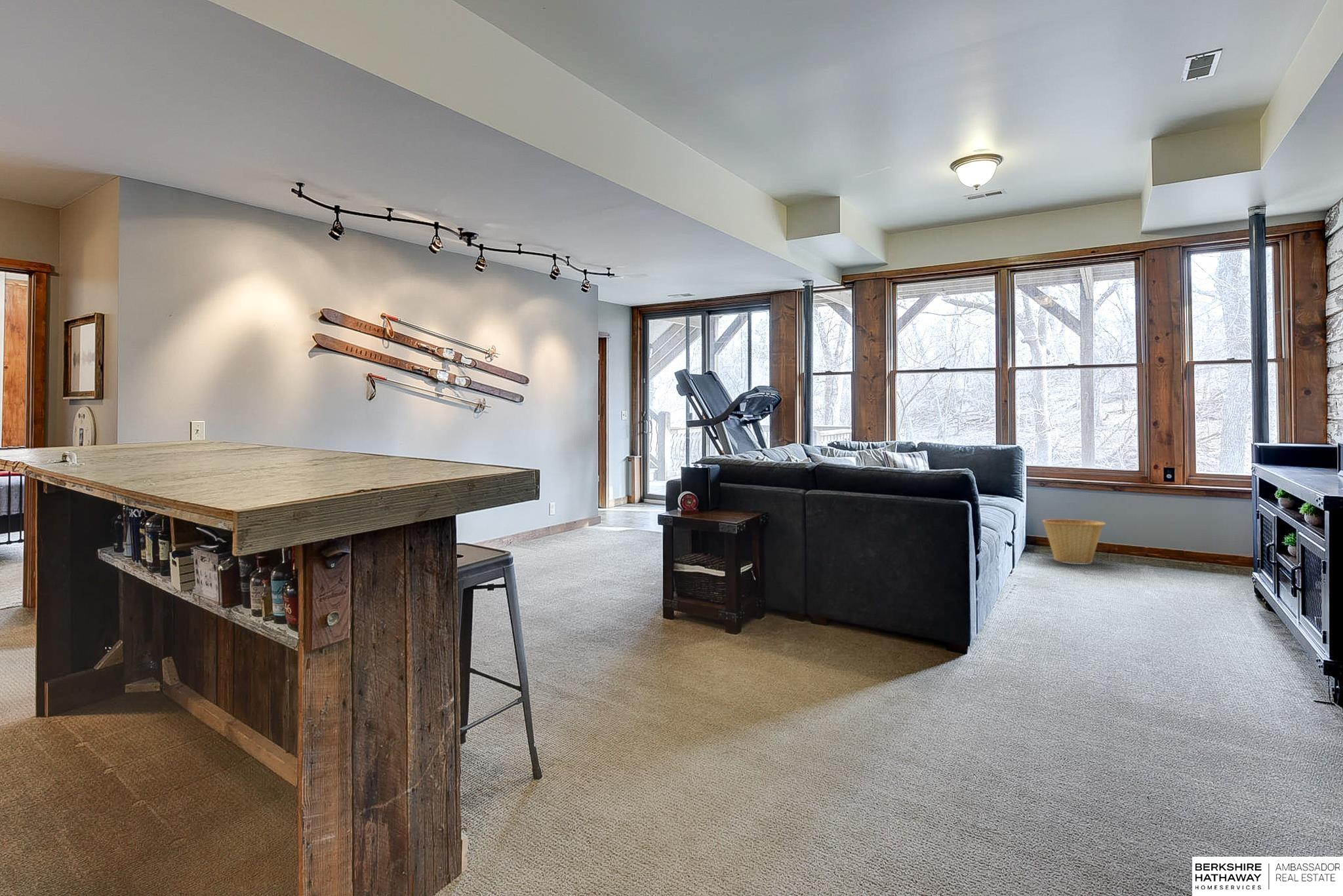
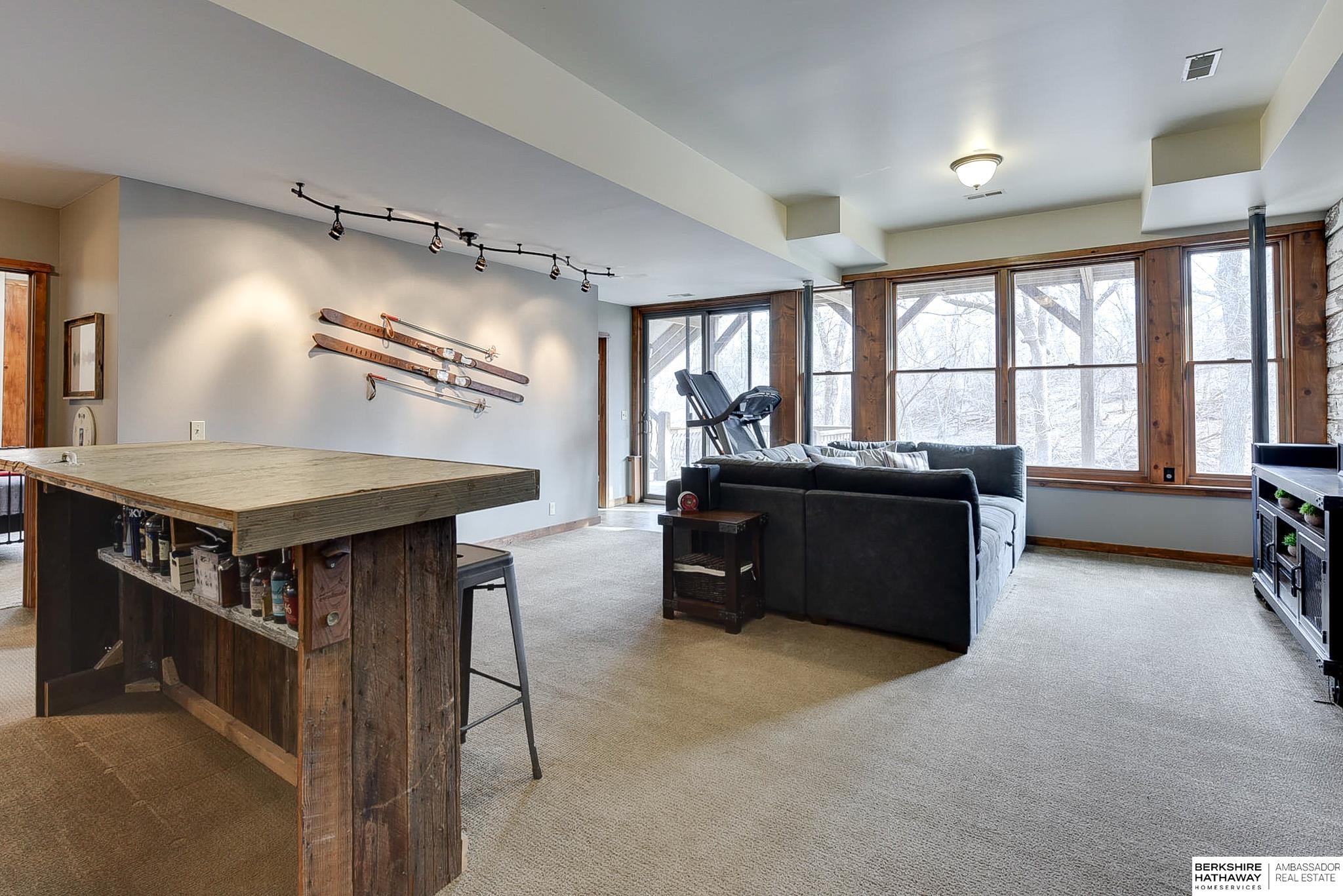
- basket (1073, 541)
